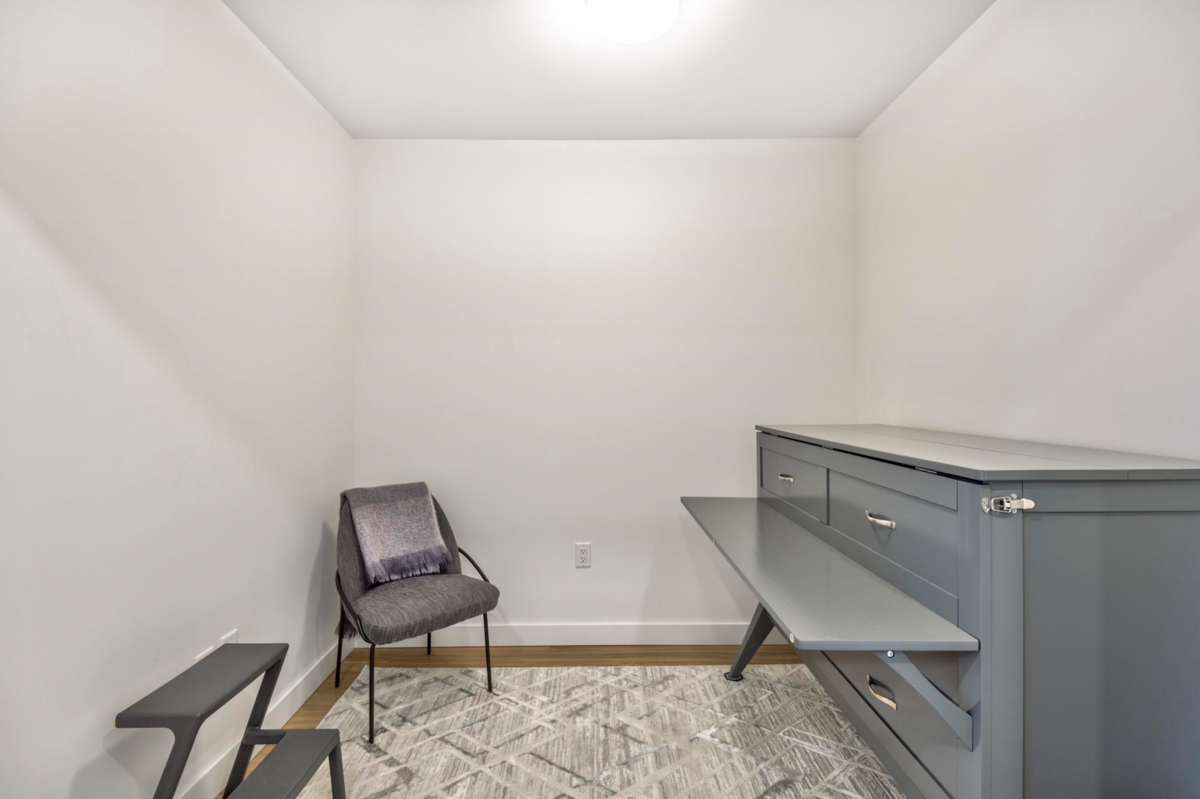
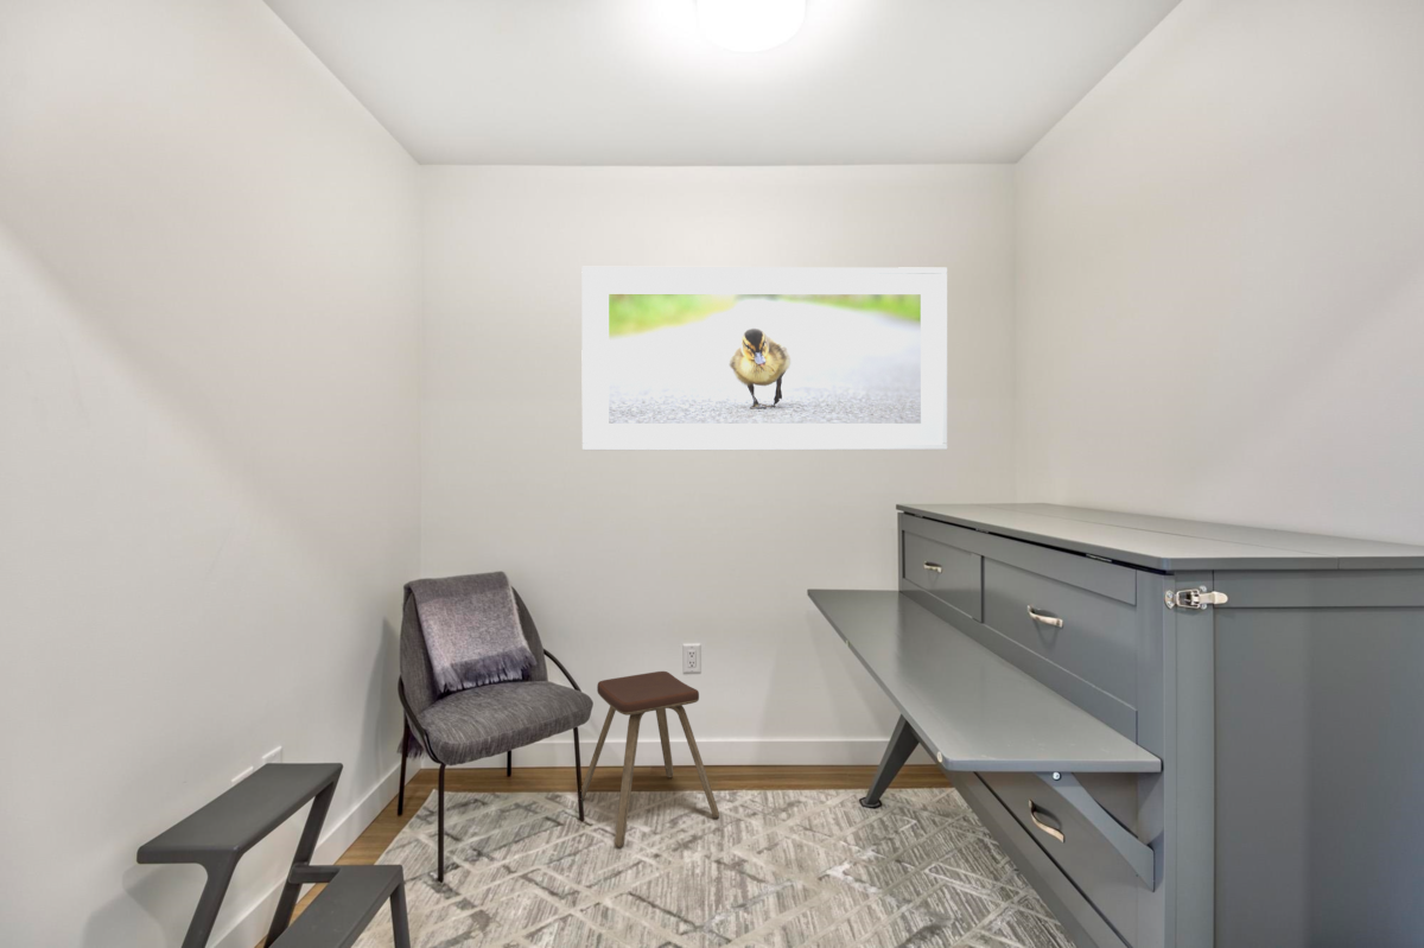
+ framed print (764, 358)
+ music stool (636, 746)
